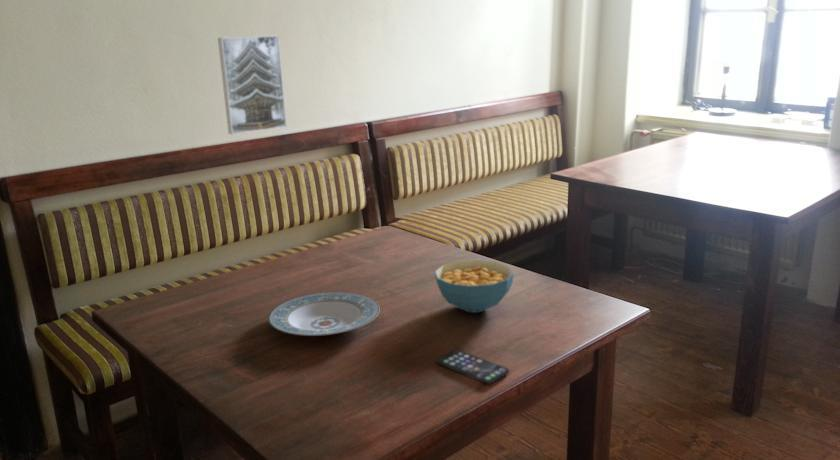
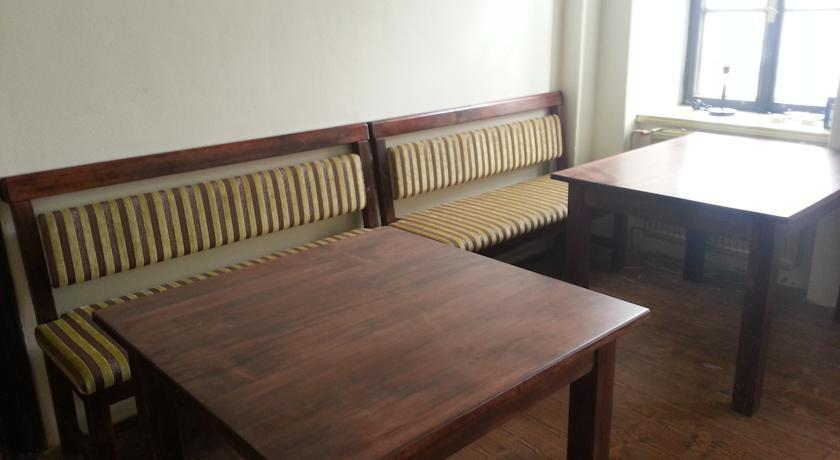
- cereal bowl (474, 290)
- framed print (253, 84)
- plate (324, 318)
- smartphone (472, 366)
